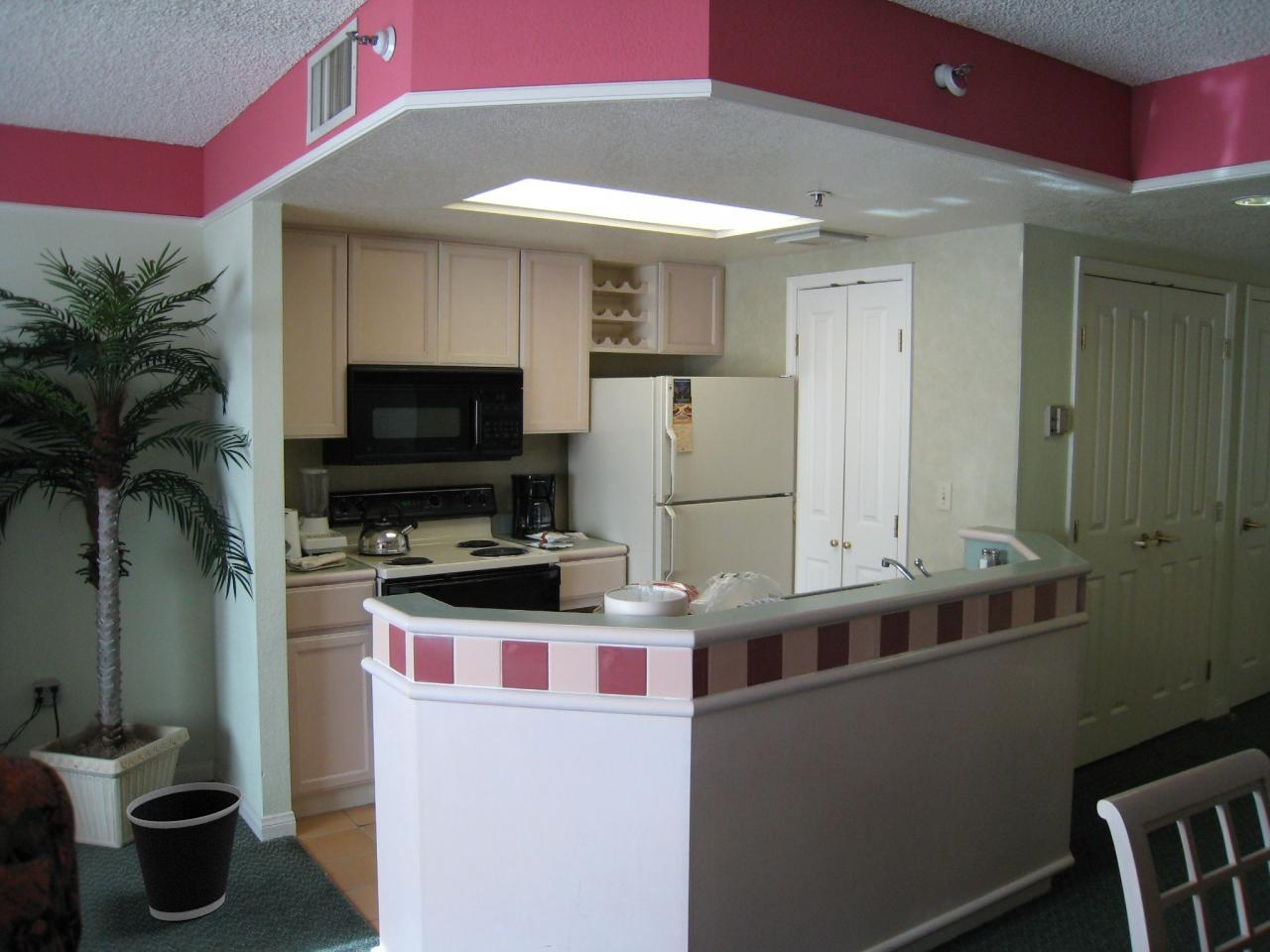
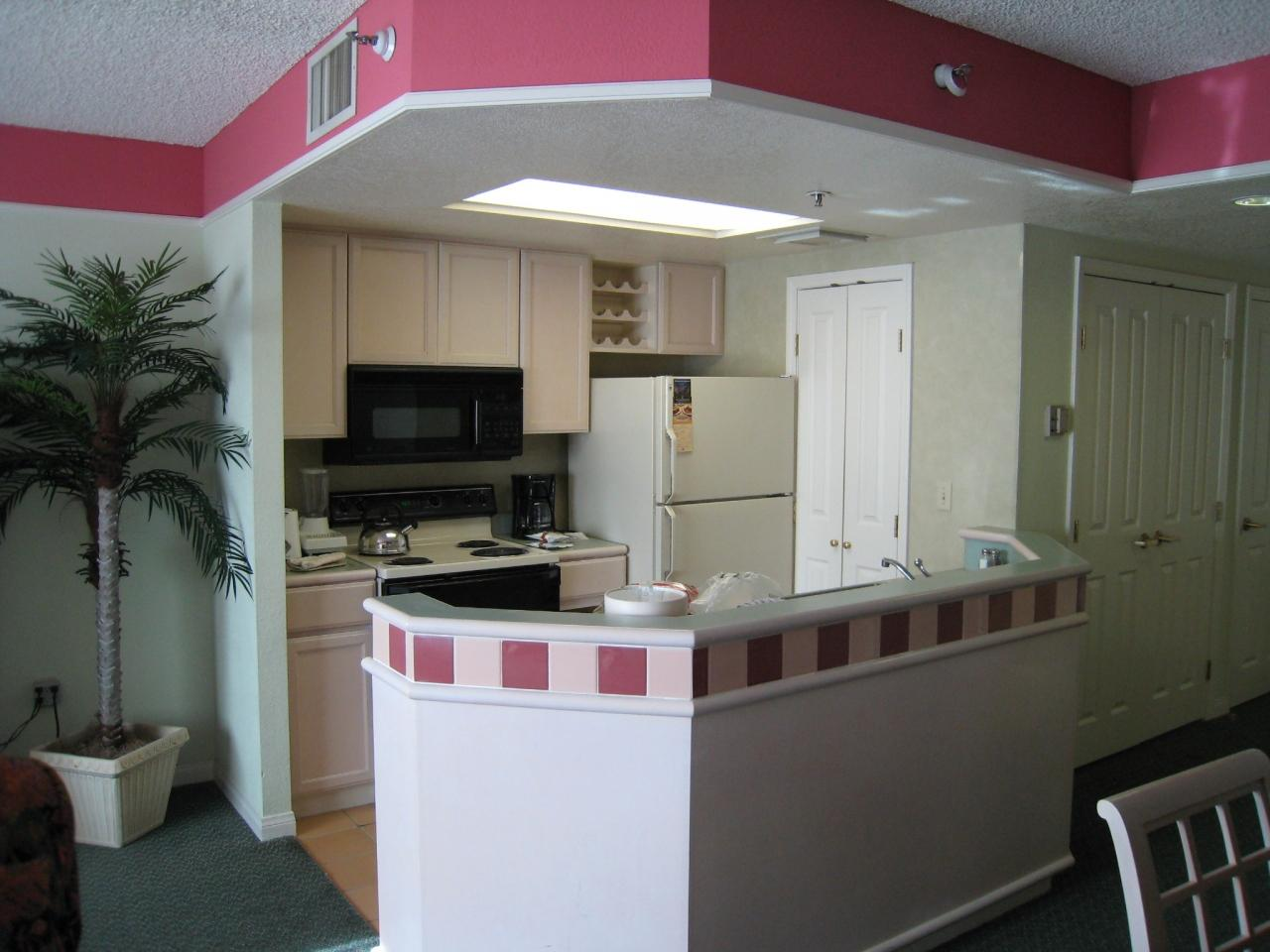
- wastebasket (187, 852)
